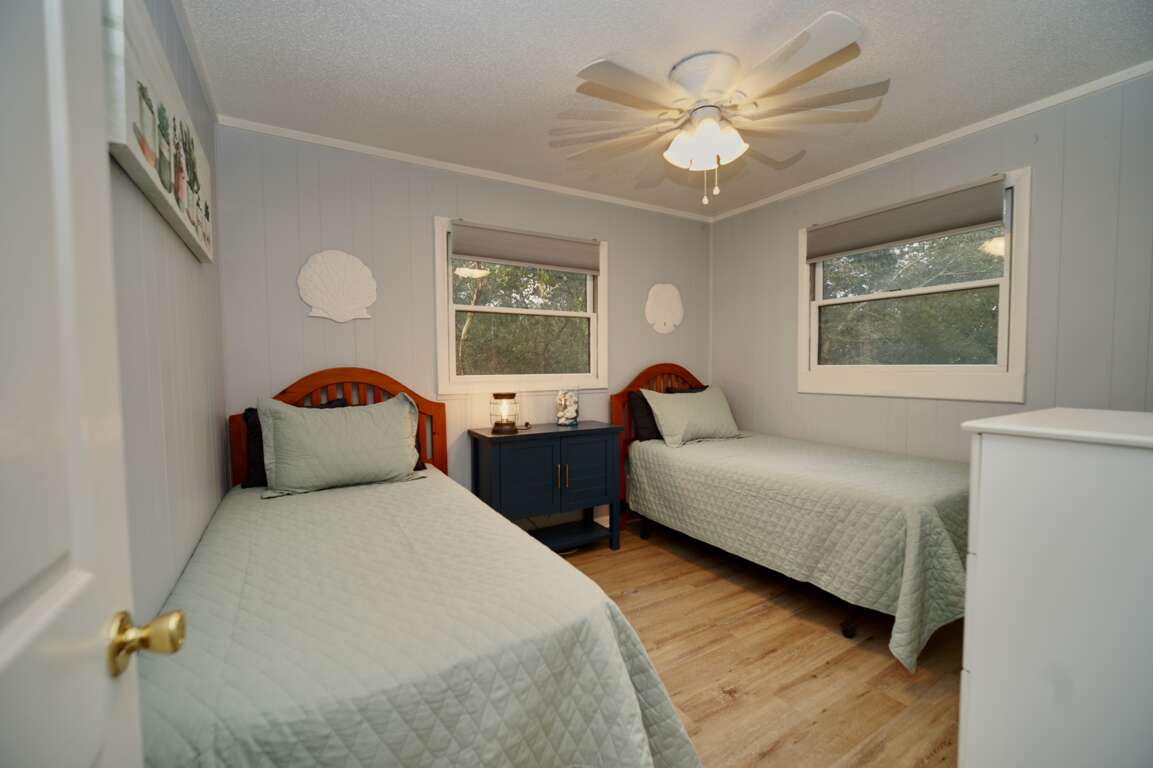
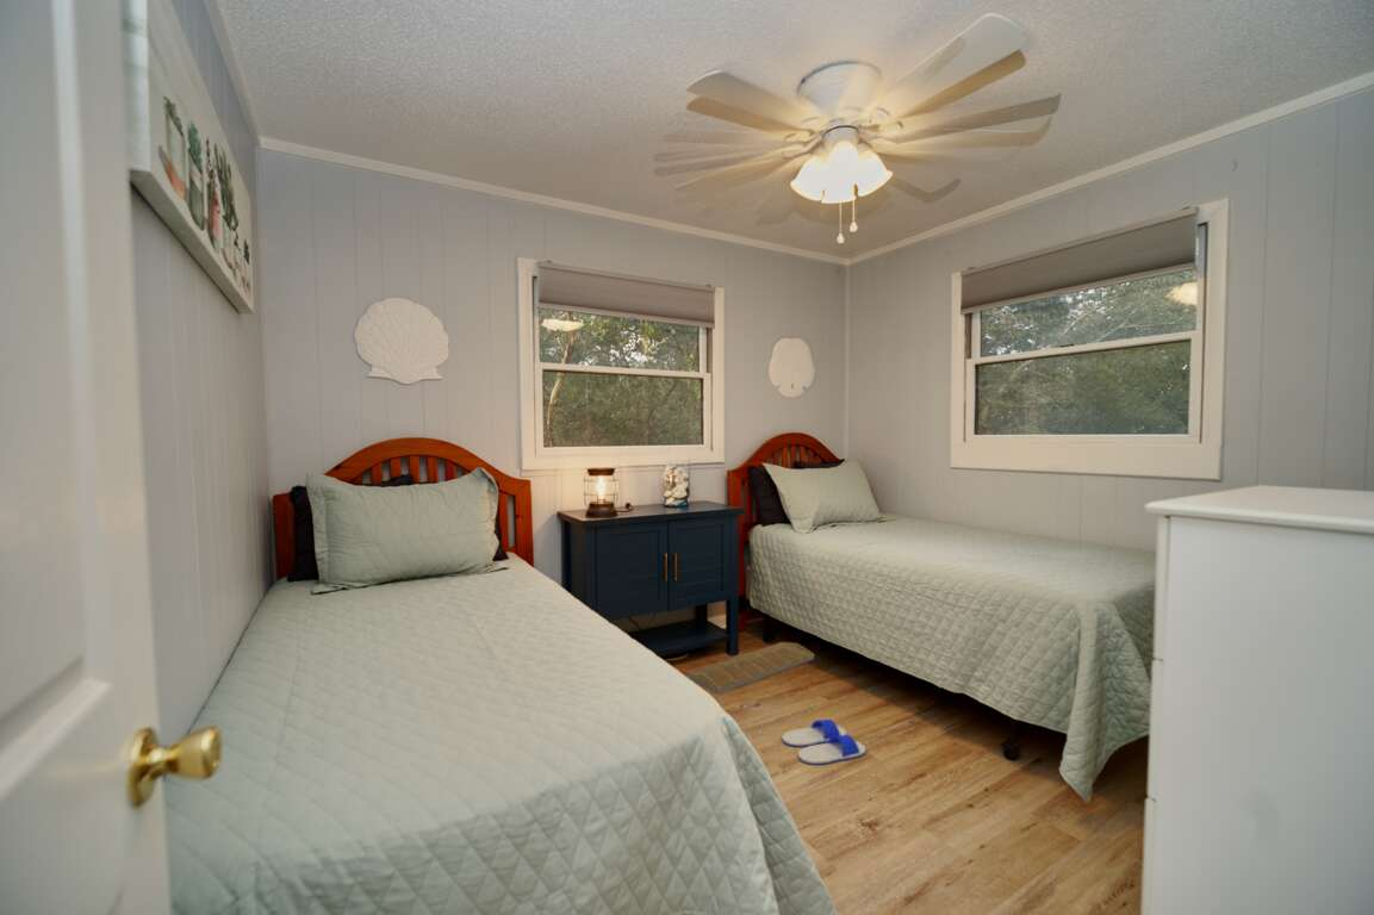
+ flip-flop (822, 737)
+ woven basket (753, 664)
